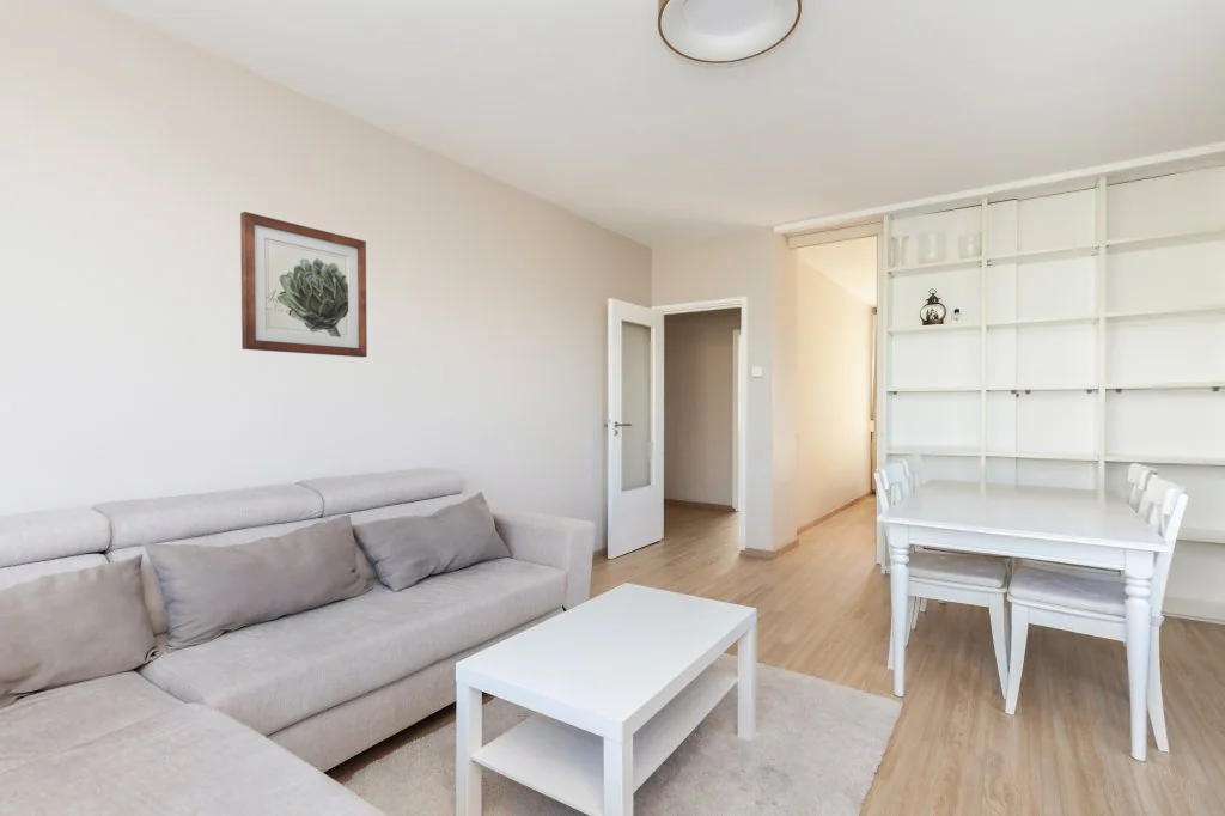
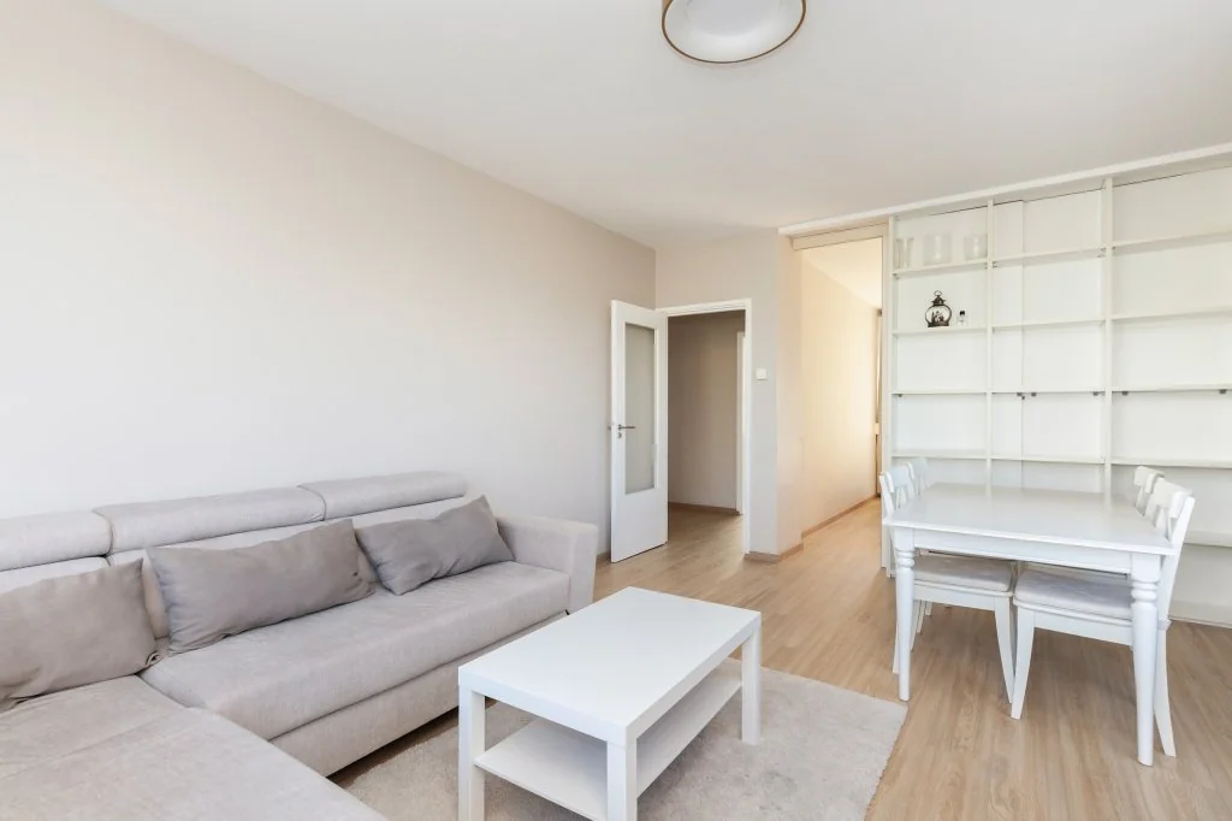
- wall art (309, 291)
